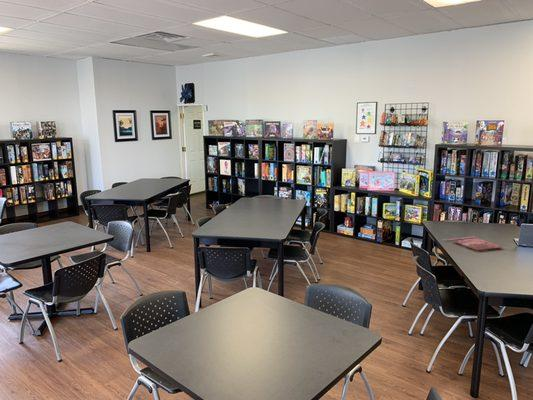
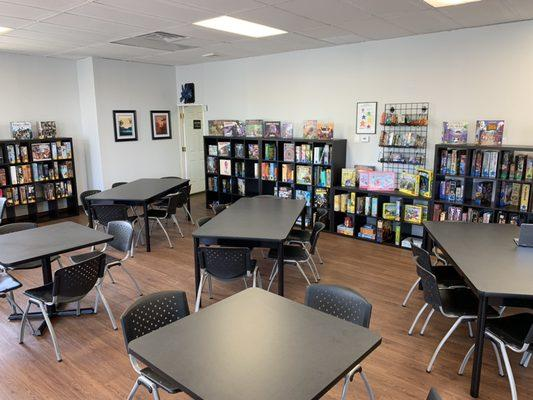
- cover (473, 243)
